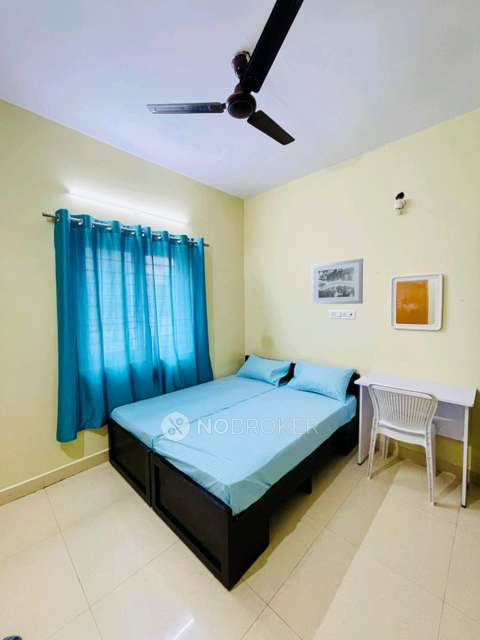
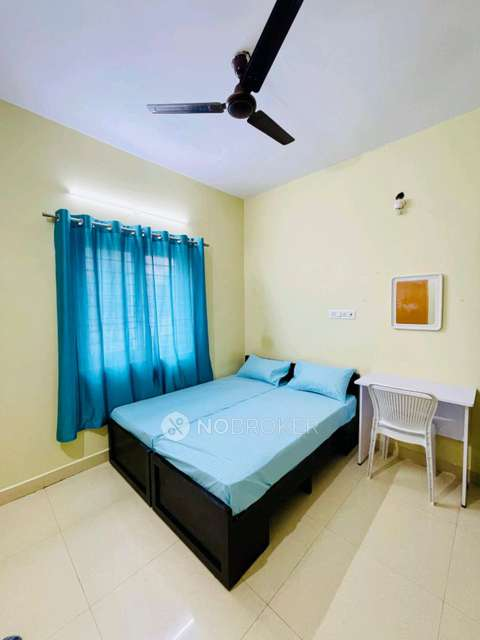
- wall art (335, 283)
